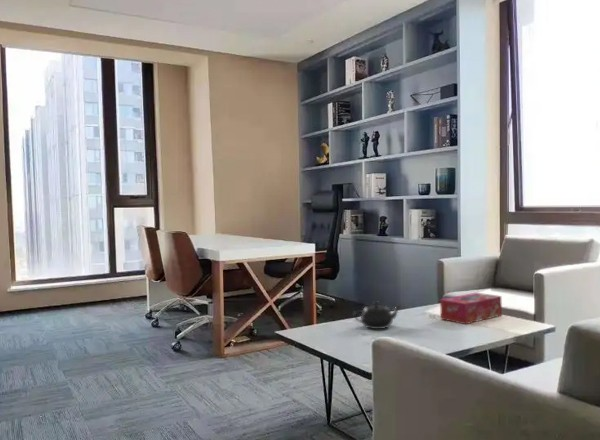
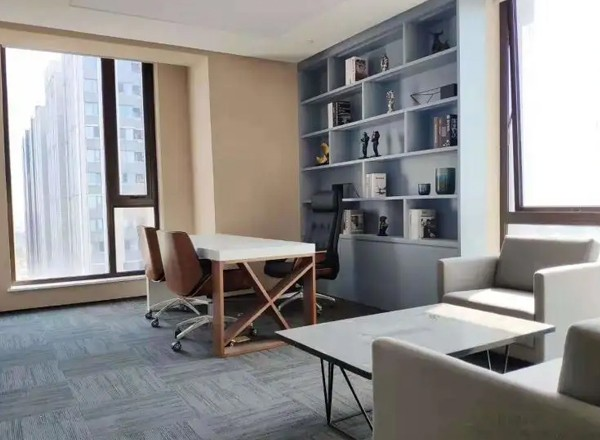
- tissue box (471, 307)
- teapot (378, 314)
